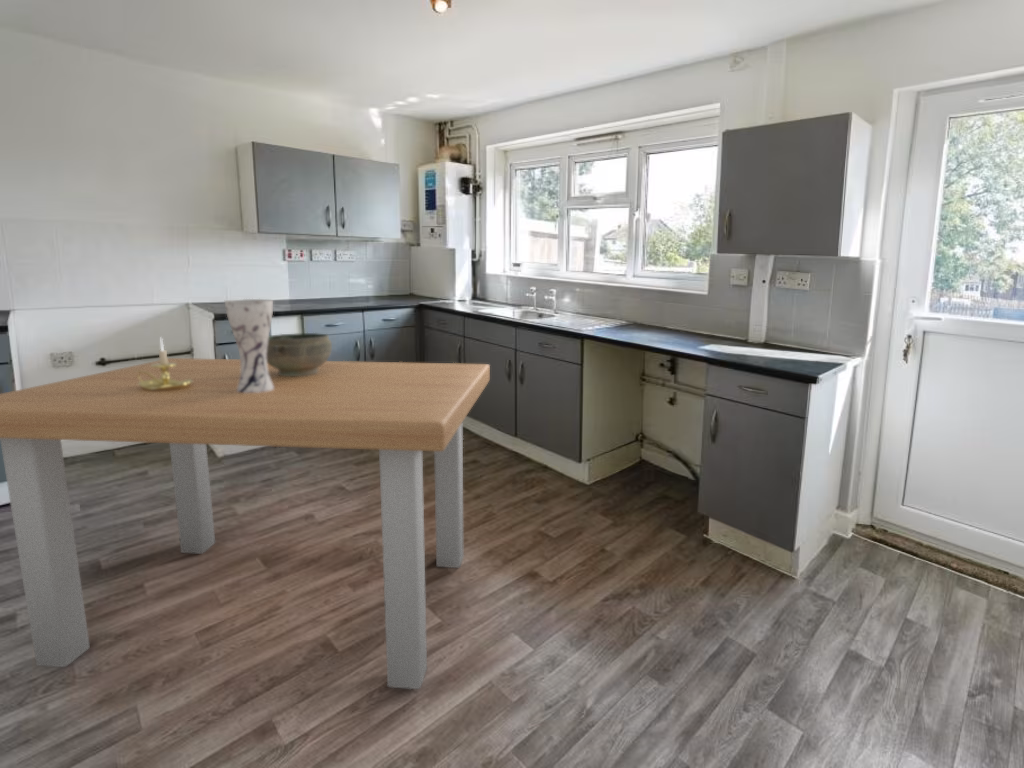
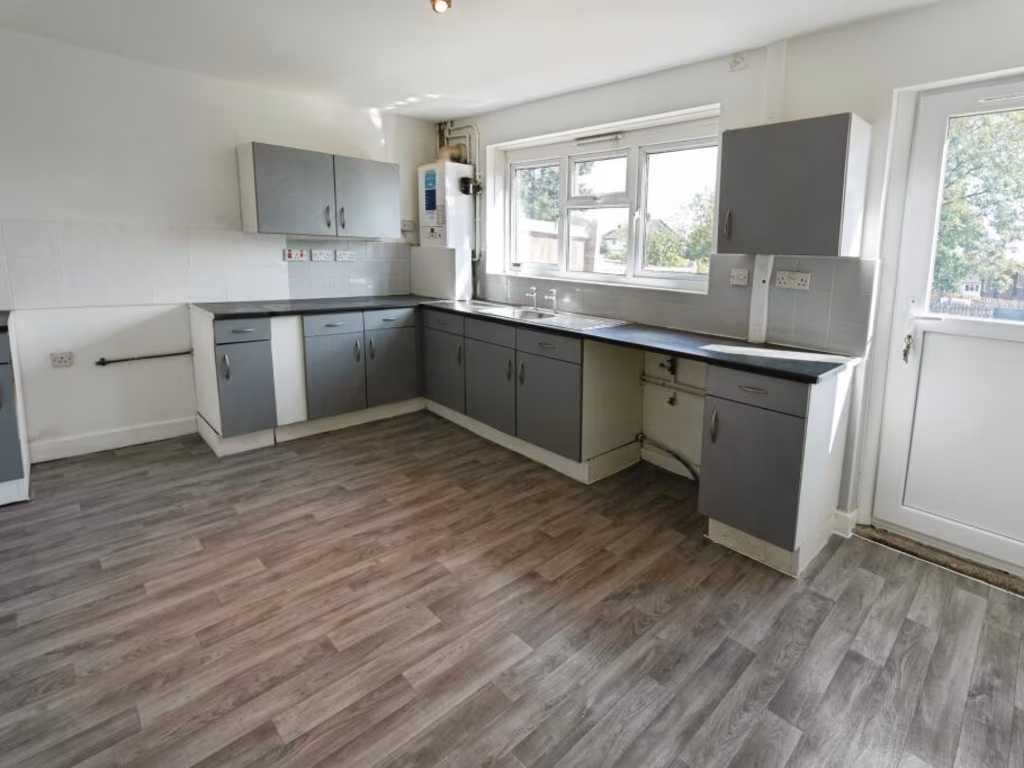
- dining table (278, 446)
- bowl (297, 354)
- candle holder (160, 361)
- vase (252, 344)
